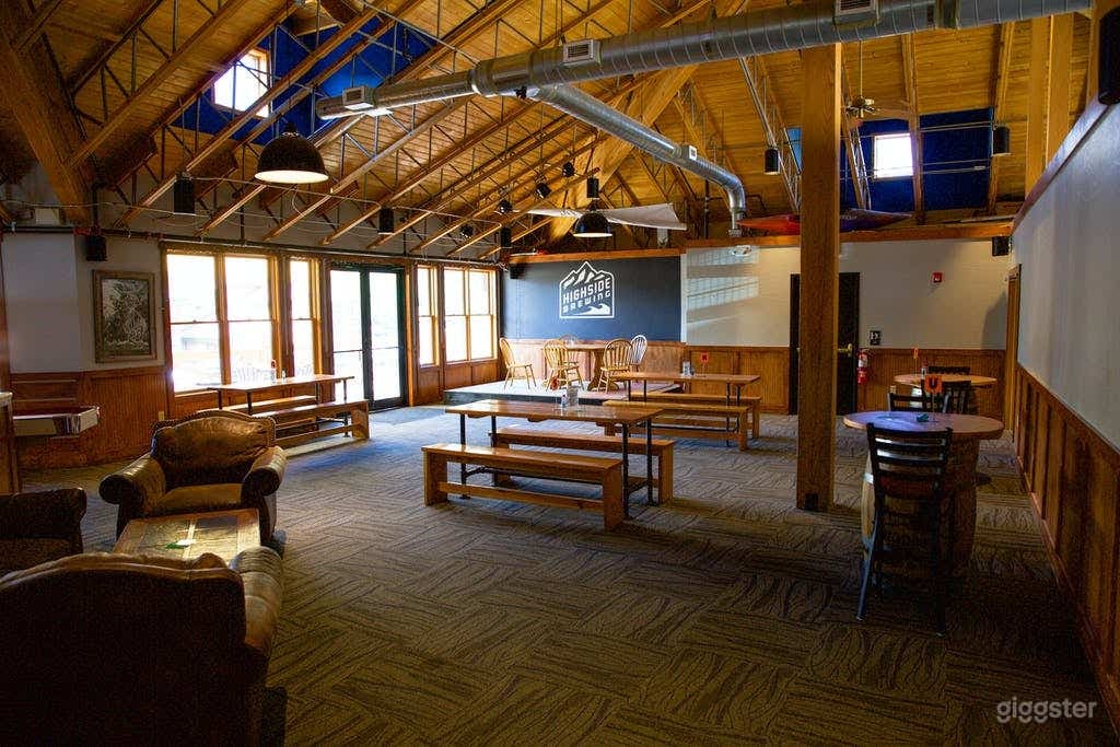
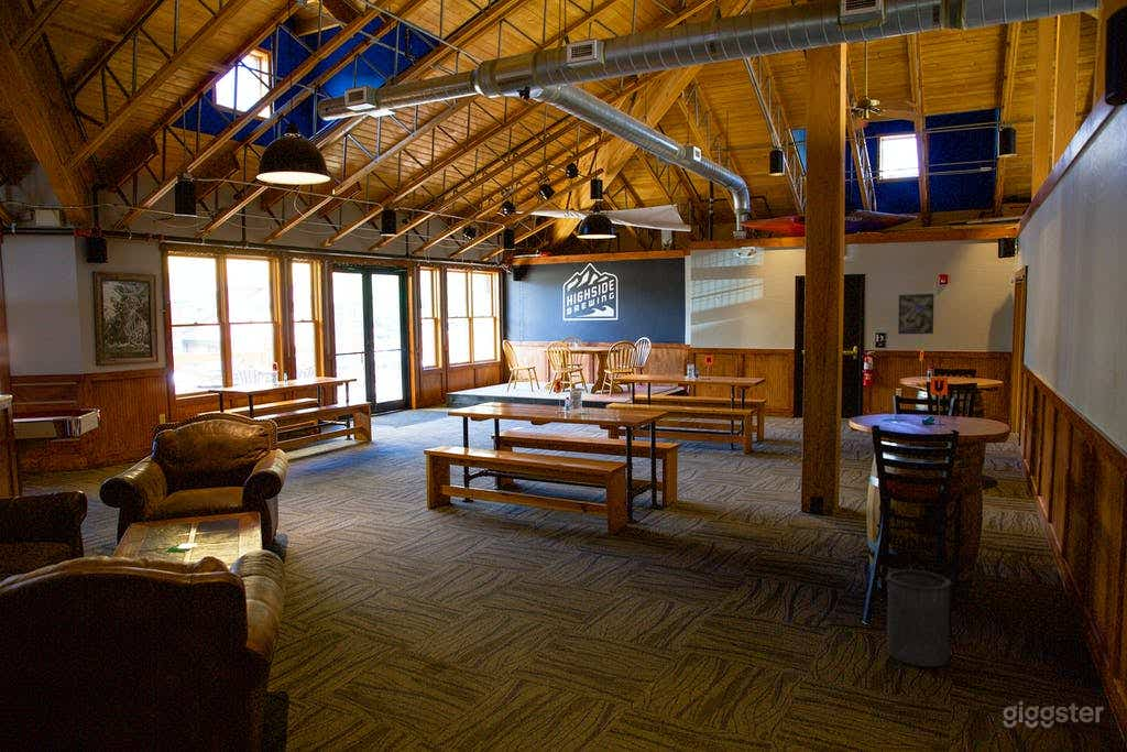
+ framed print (916, 314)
+ trash can (918, 617)
